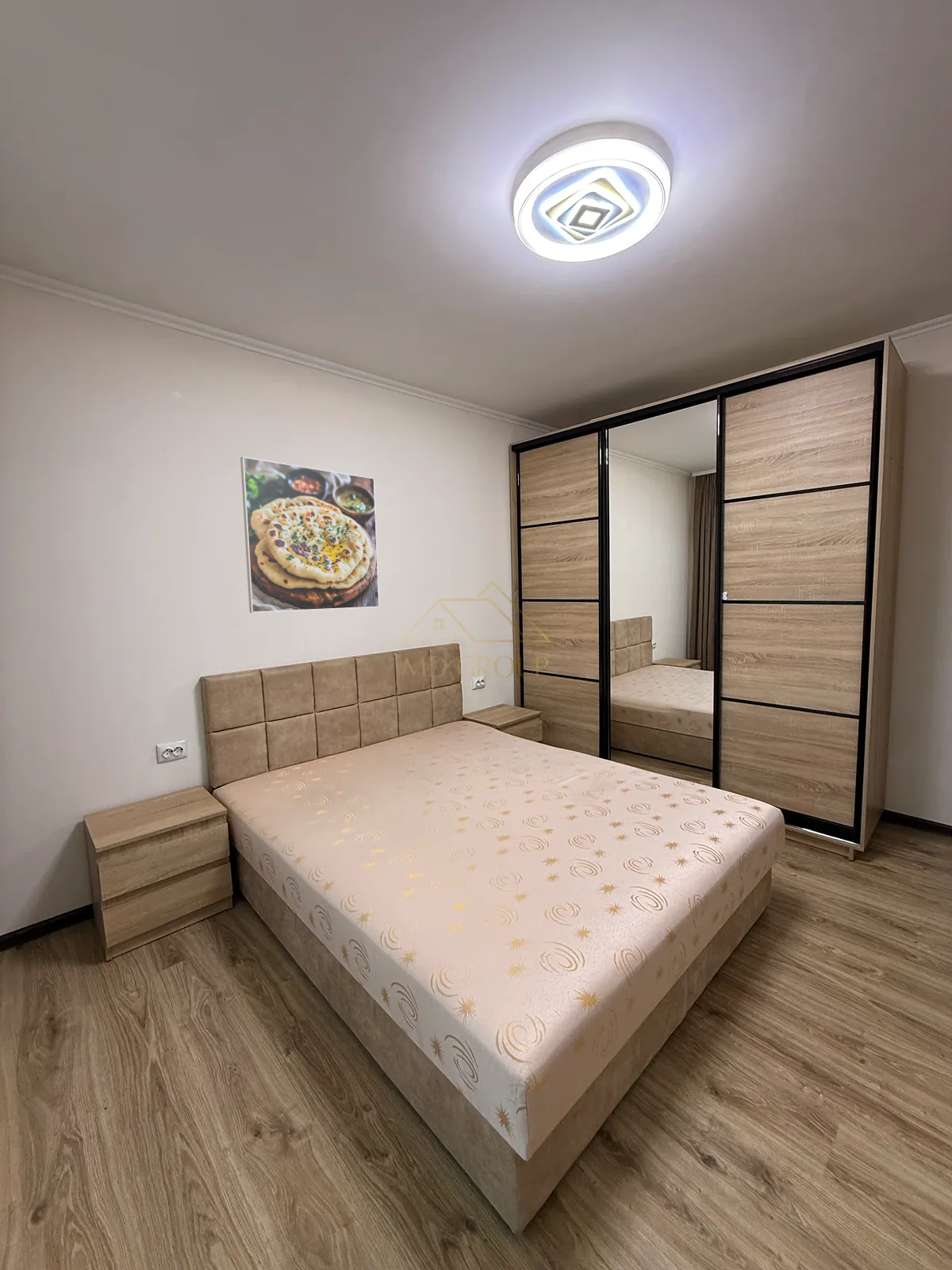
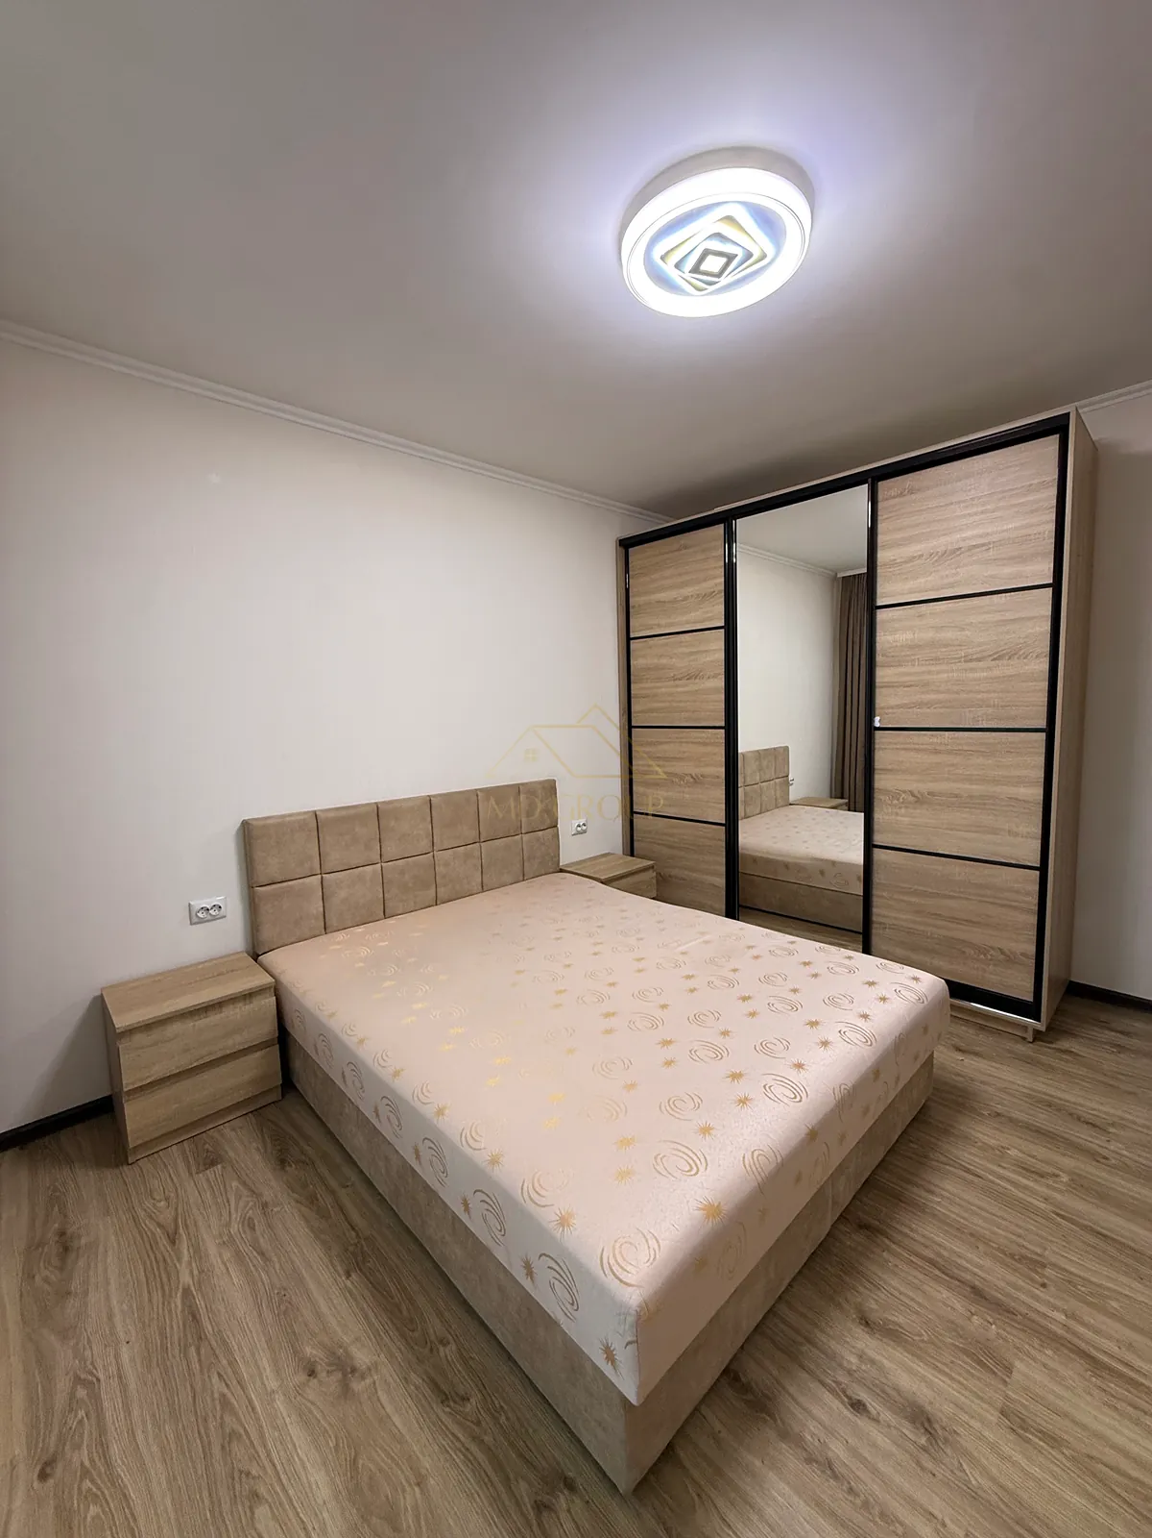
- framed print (317, 540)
